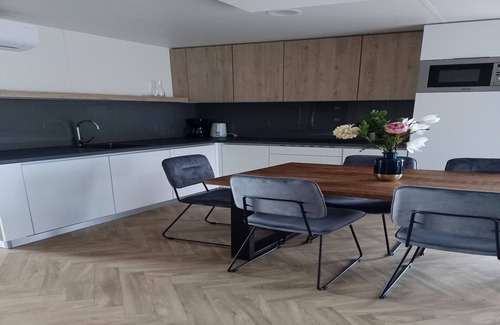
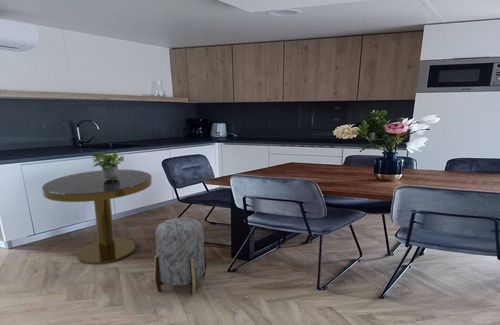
+ potted plant (107, 164)
+ stool (180, 253)
+ side table (103, 216)
